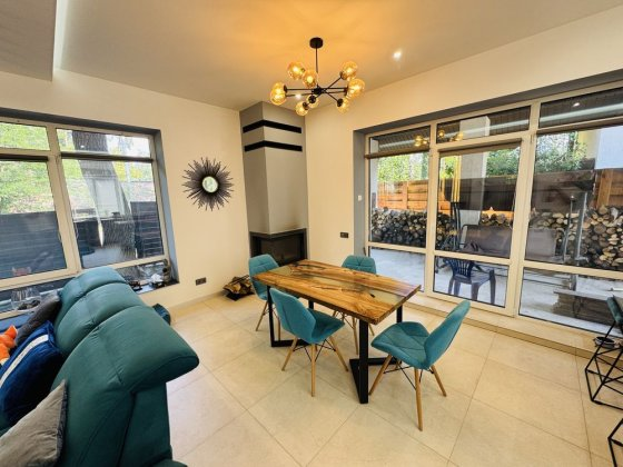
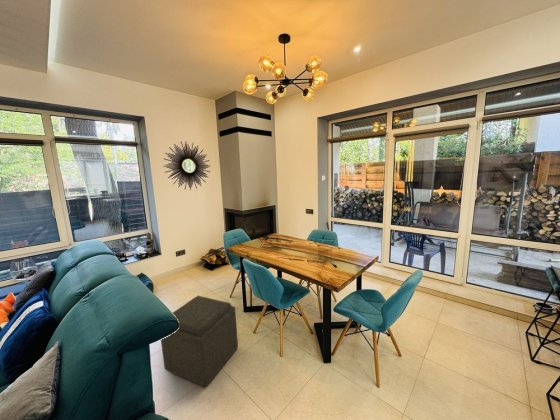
+ ottoman (201, 334)
